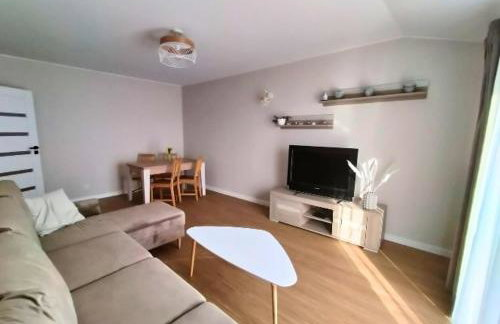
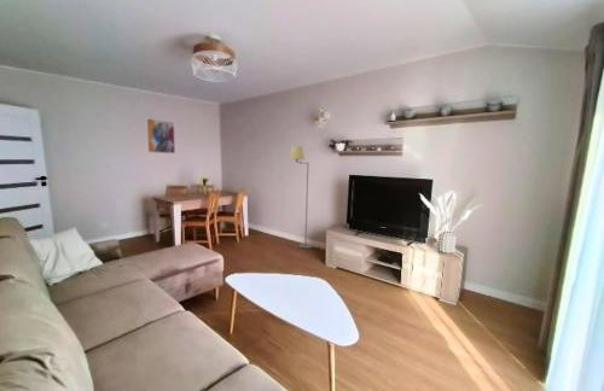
+ wall art (161, 136)
+ floor lamp (307, 197)
